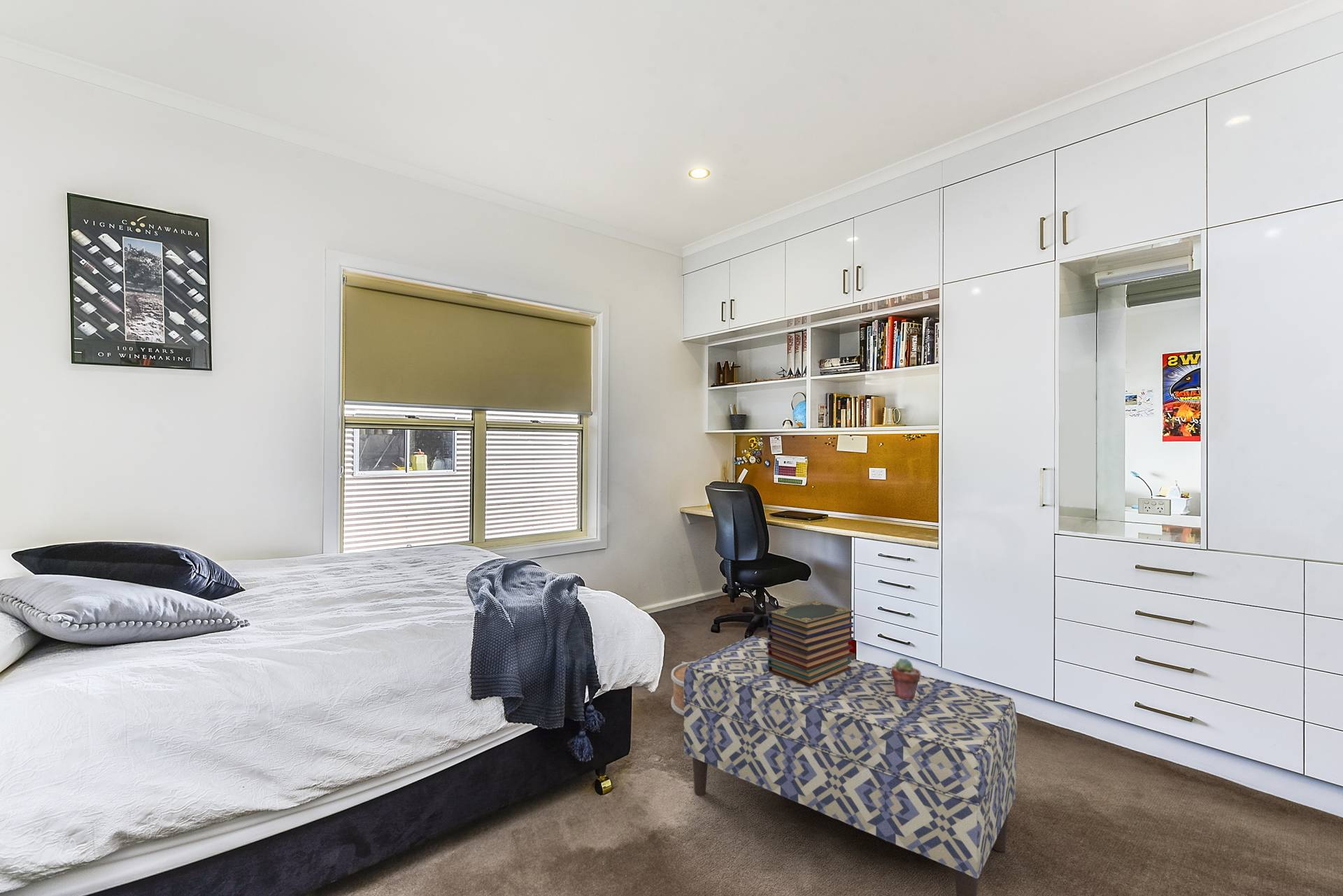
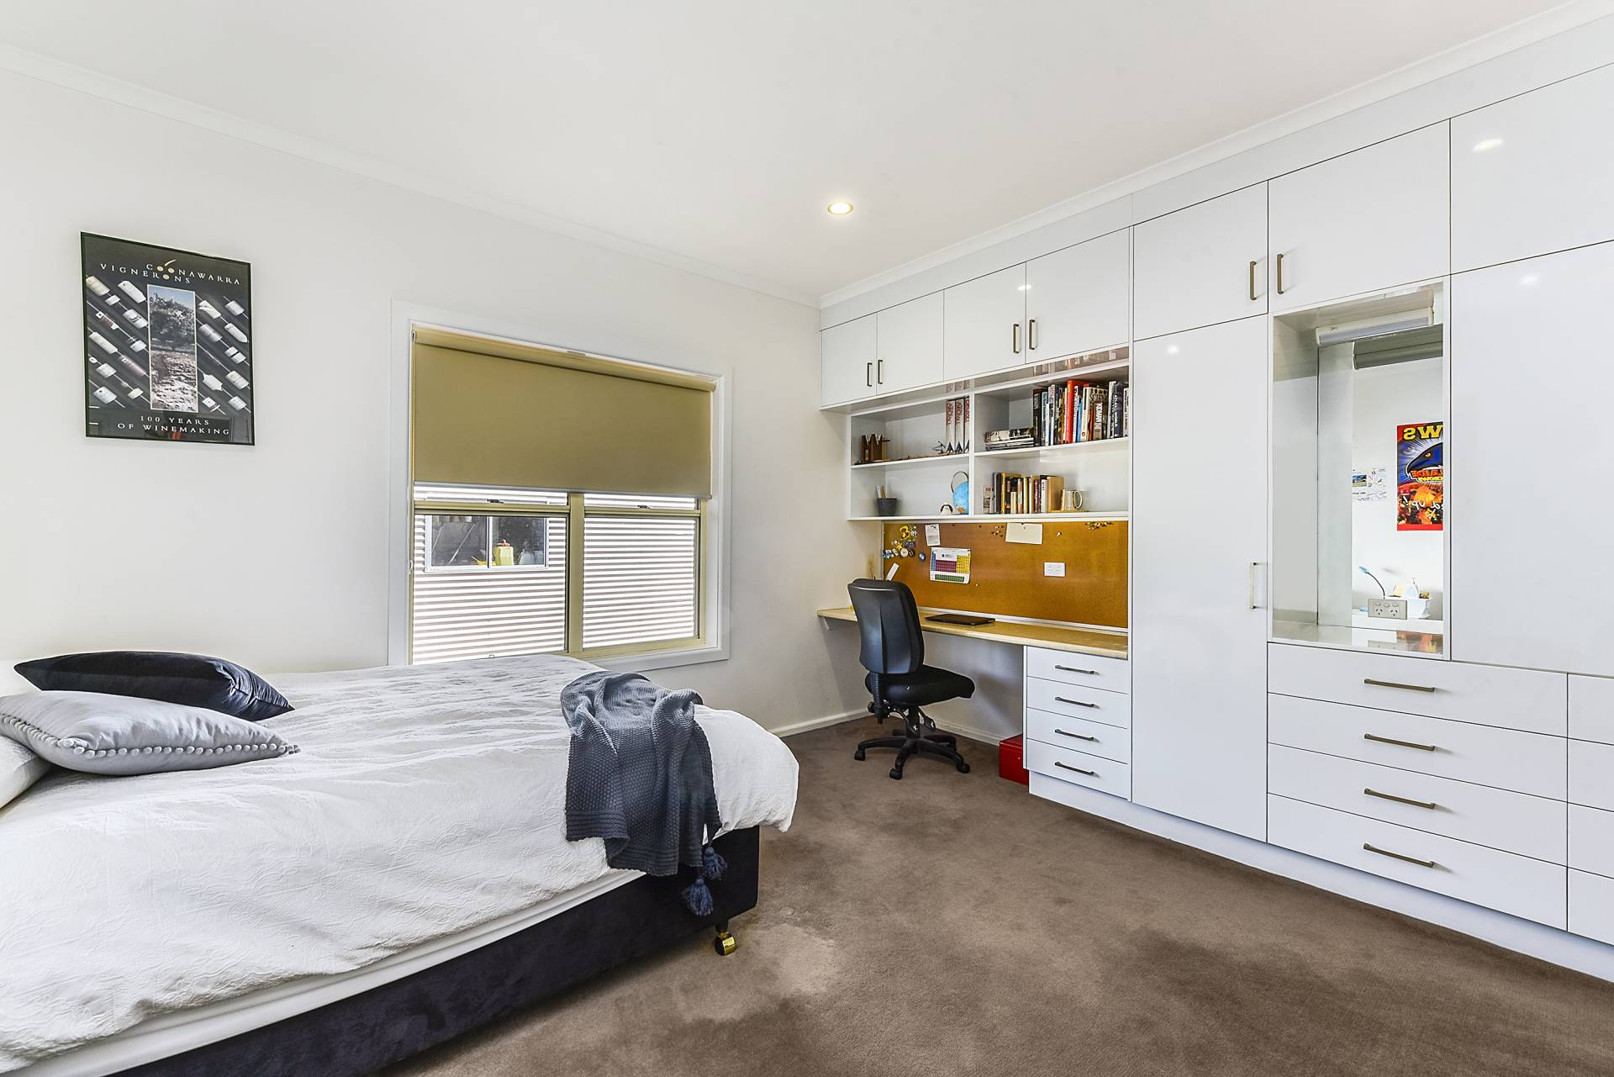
- potted succulent (904, 676)
- book stack (811, 640)
- basket (683, 684)
- bench (838, 749)
